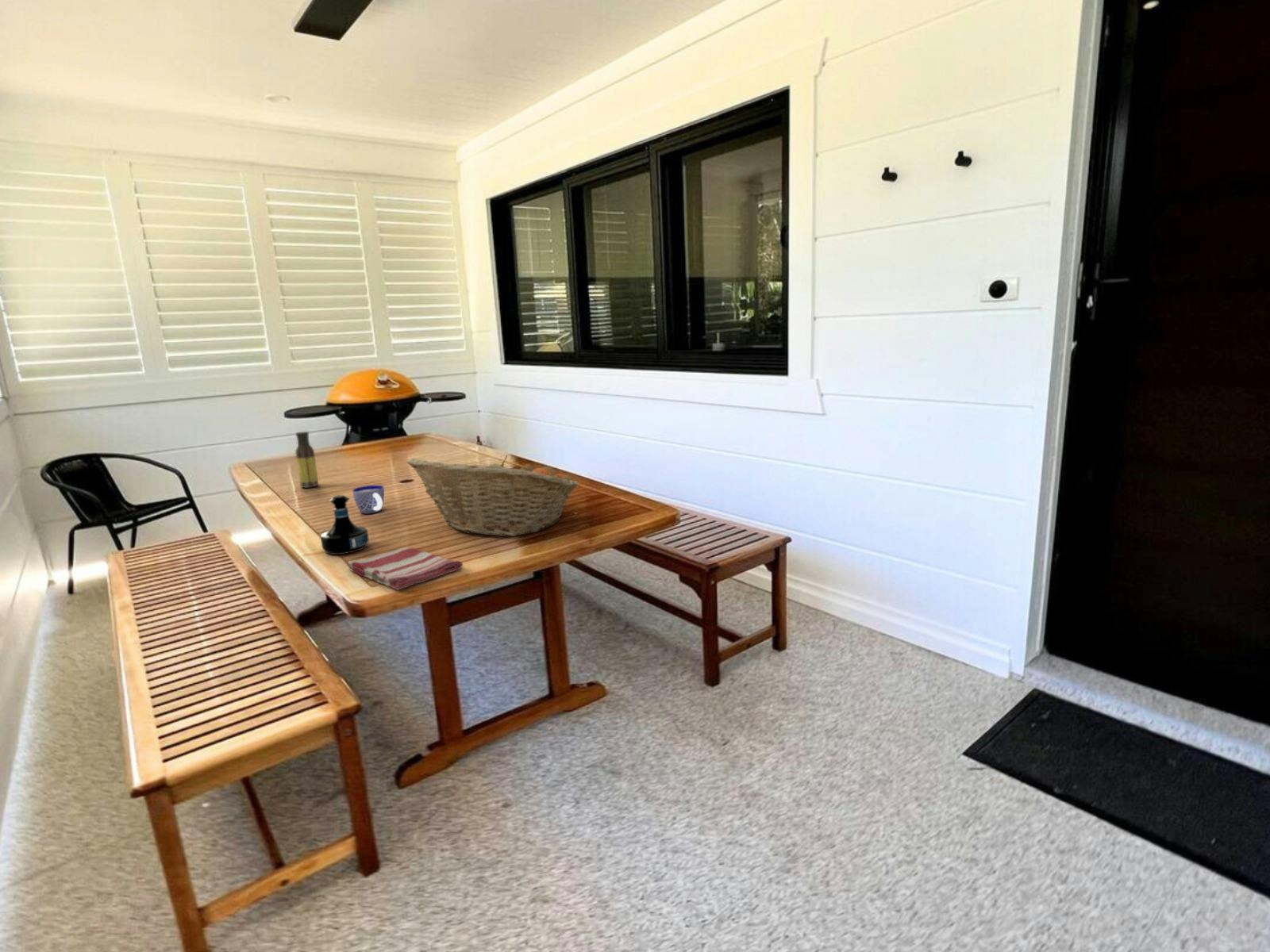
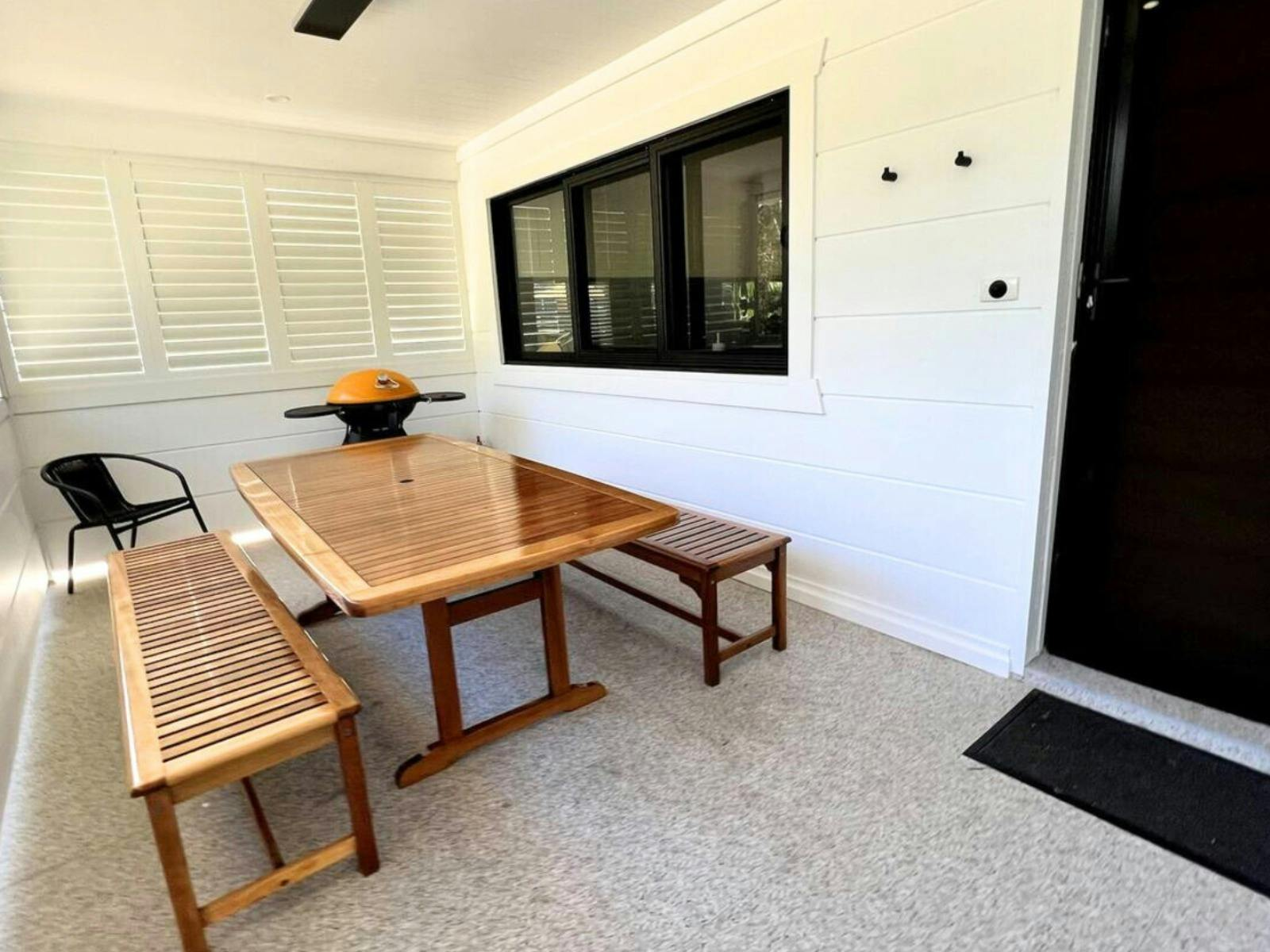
- cup (371, 500)
- tequila bottle (342, 522)
- sauce bottle (306, 459)
- dish towel (403, 563)
- fruit basket (494, 486)
